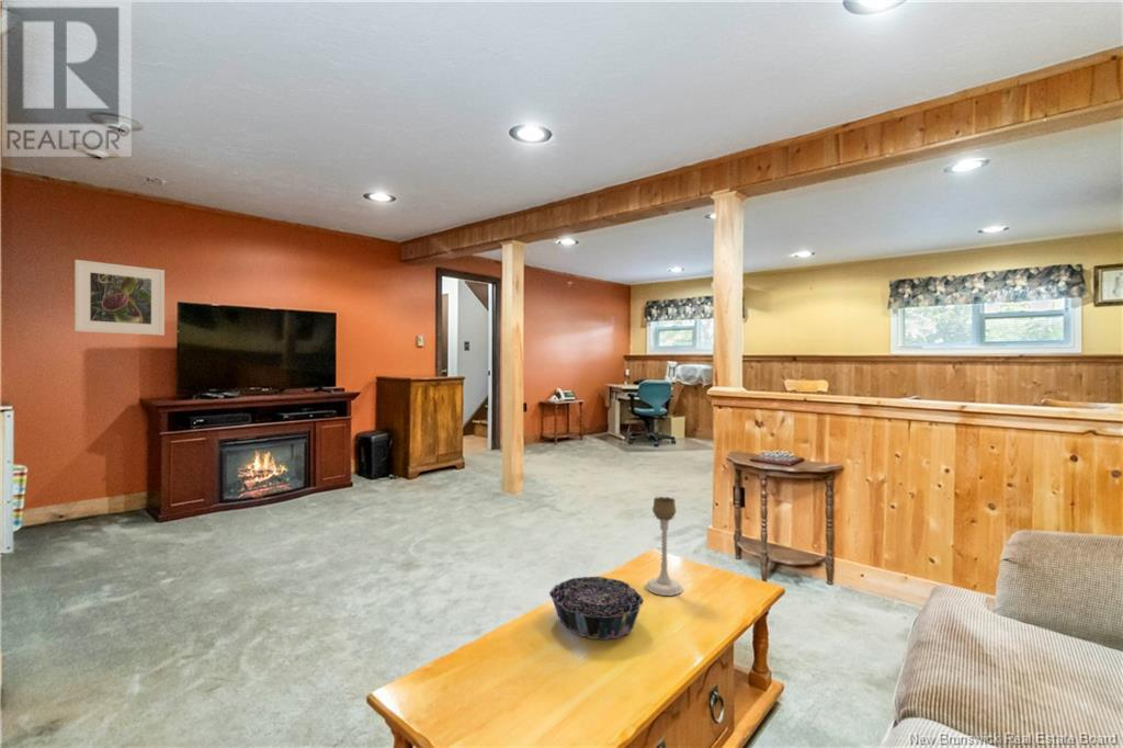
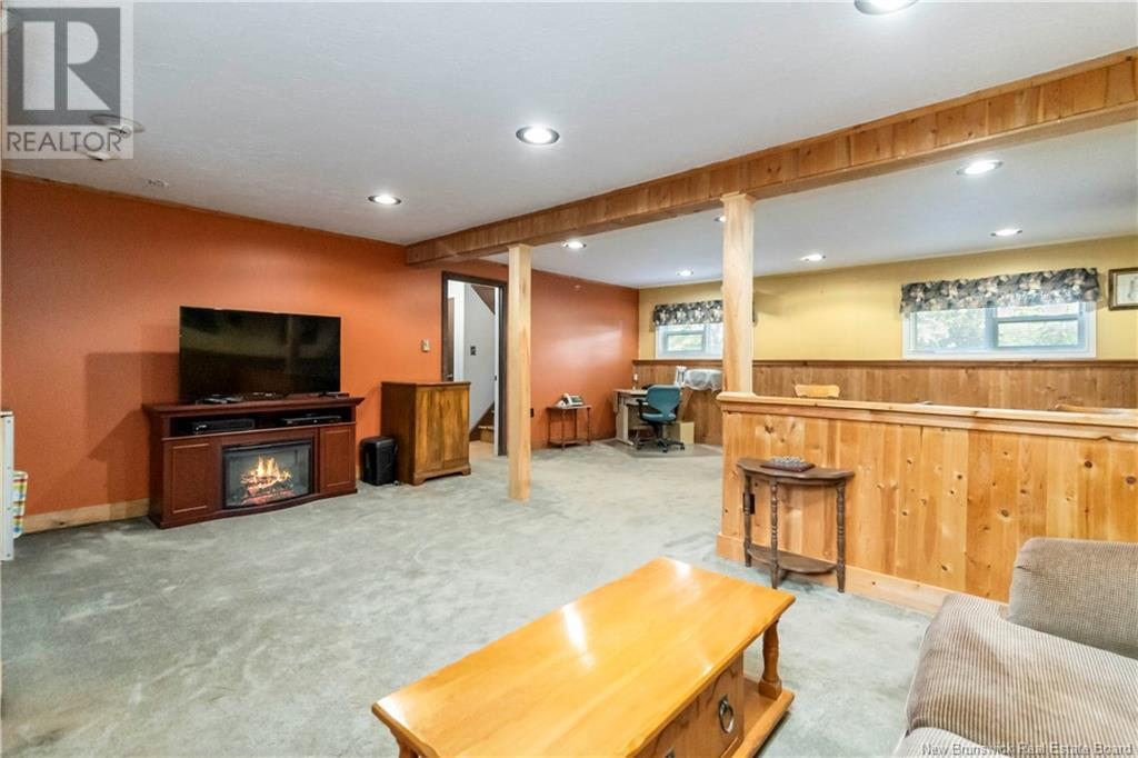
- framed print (122, 298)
- candle holder (663, 543)
- decorative bowl (597, 608)
